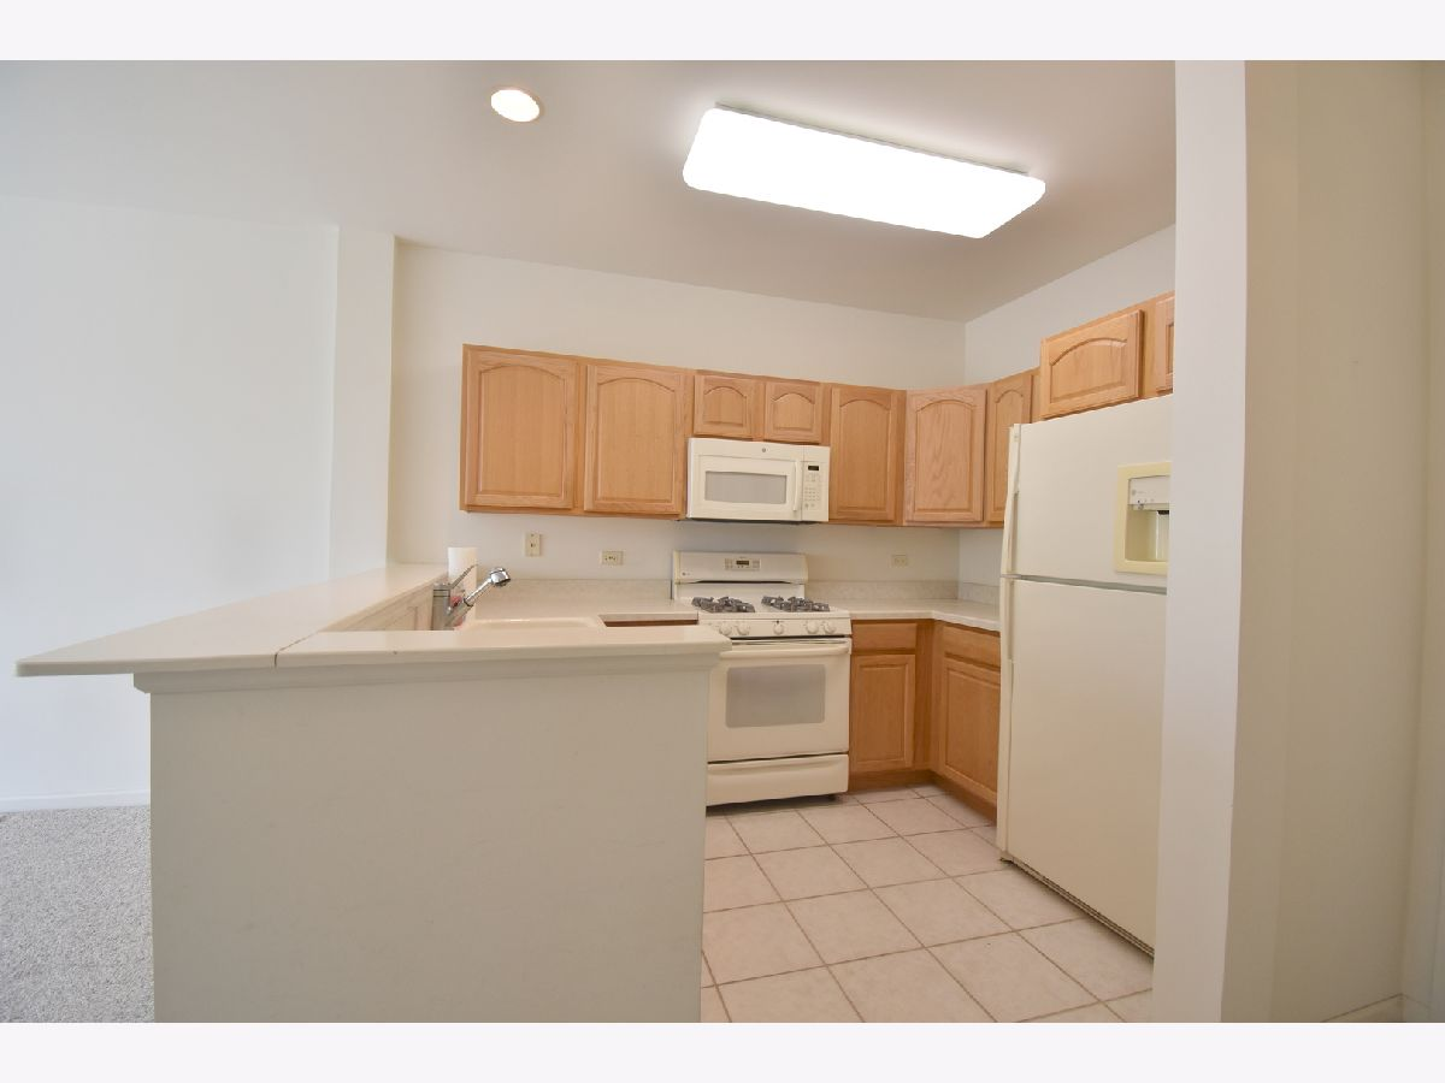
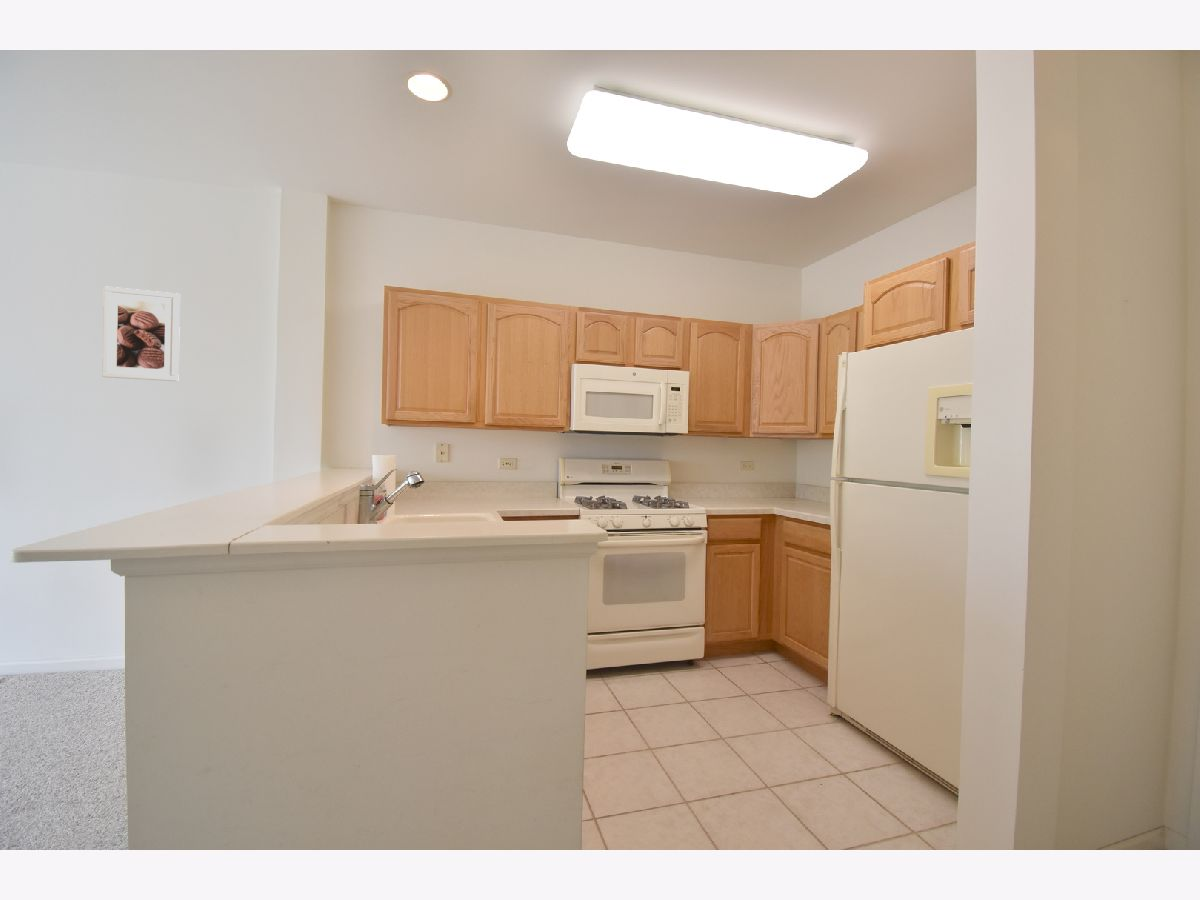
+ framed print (141, 334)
